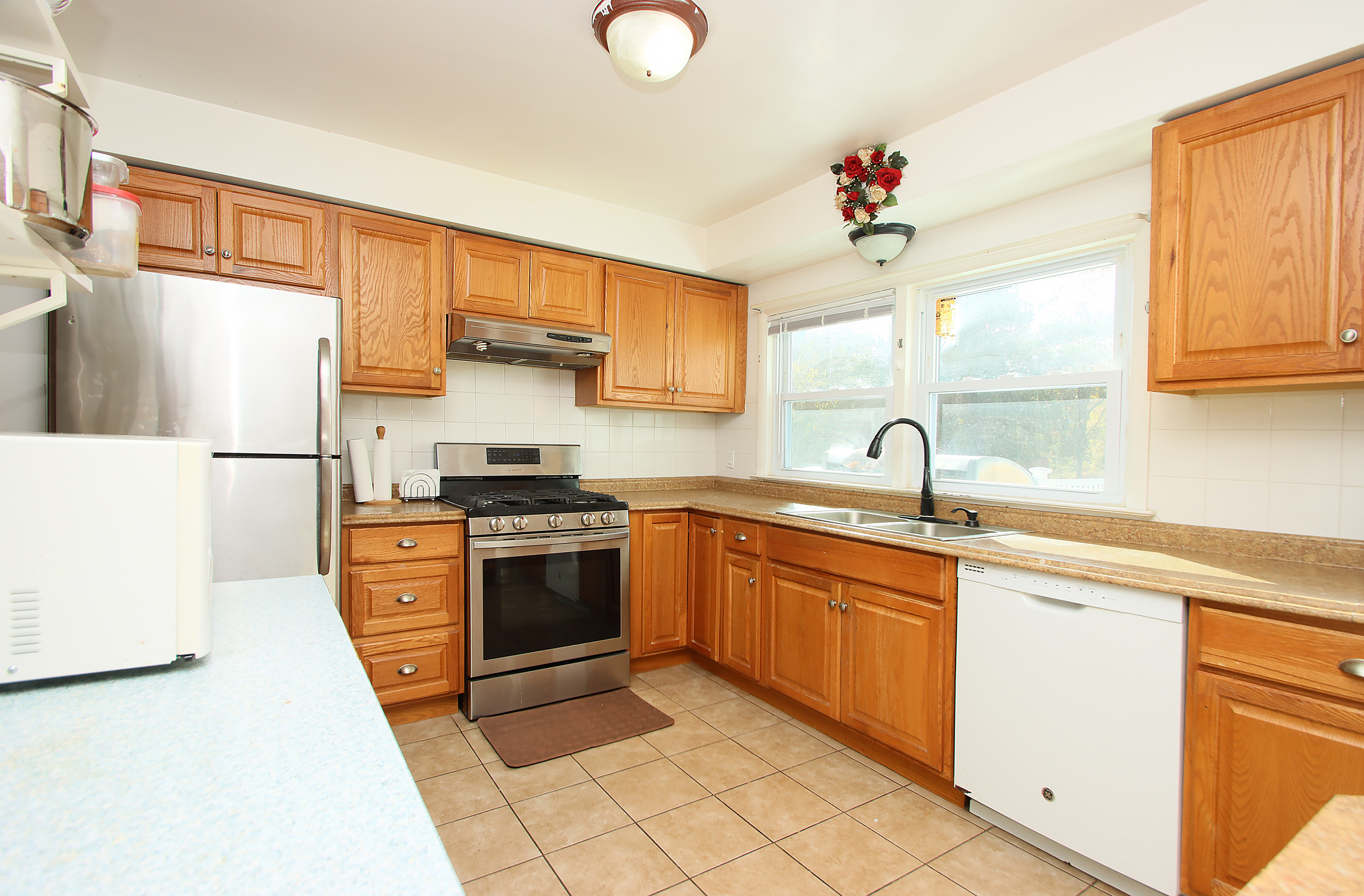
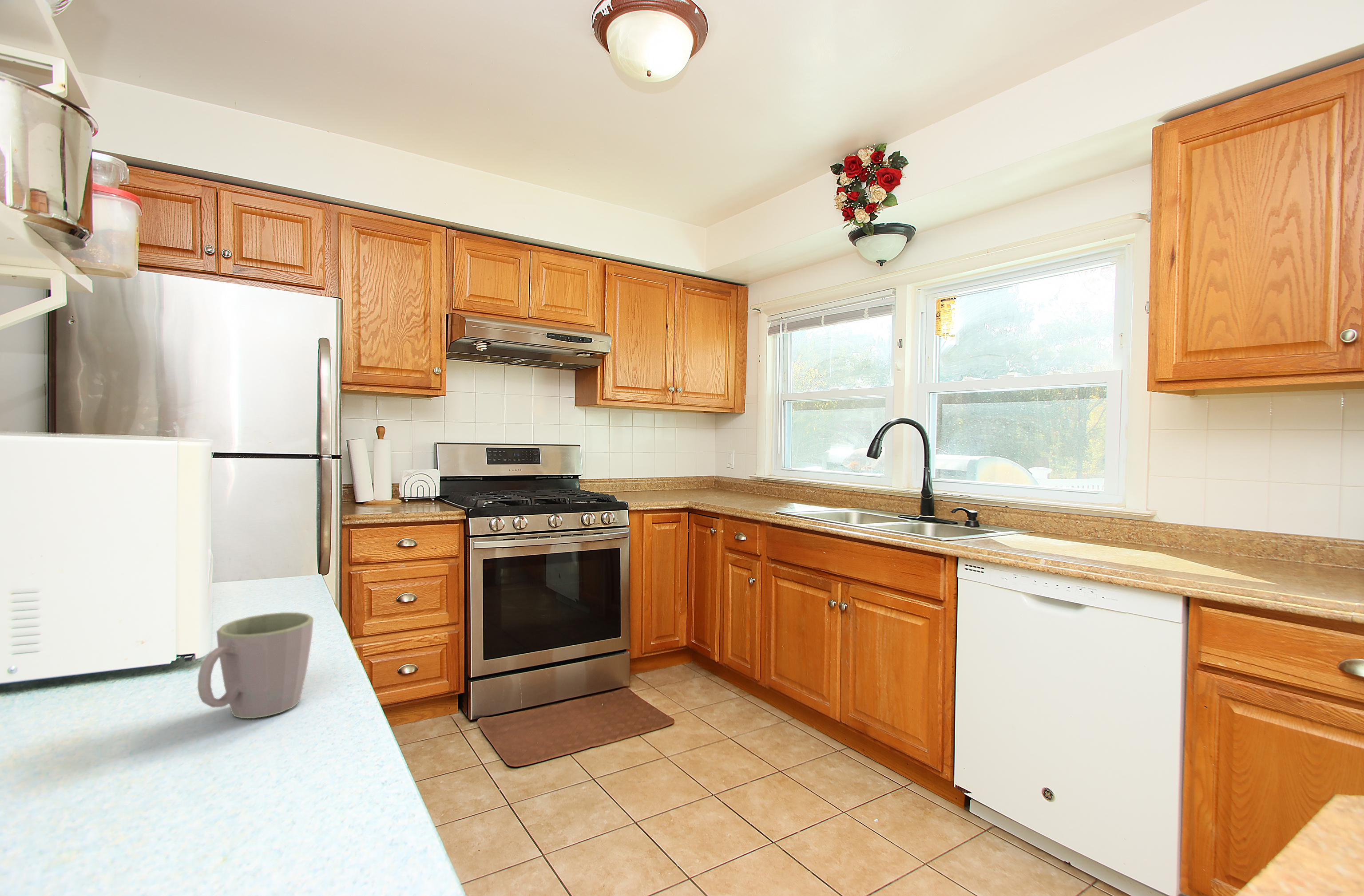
+ mug (254, 670)
